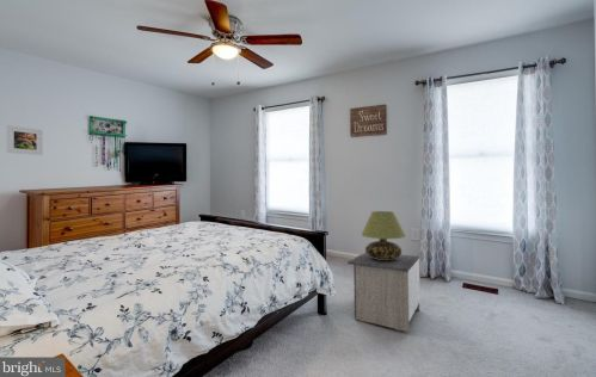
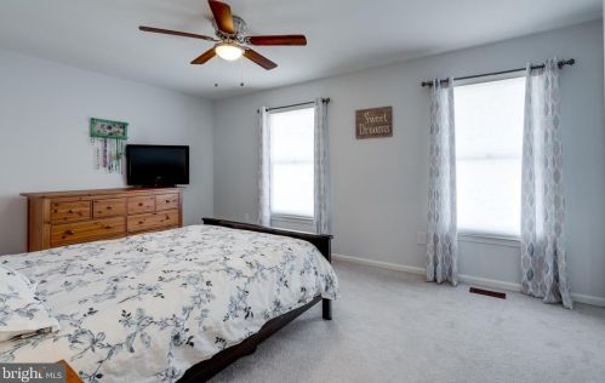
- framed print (25, 141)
- nightstand (385, 286)
- table lamp (382, 235)
